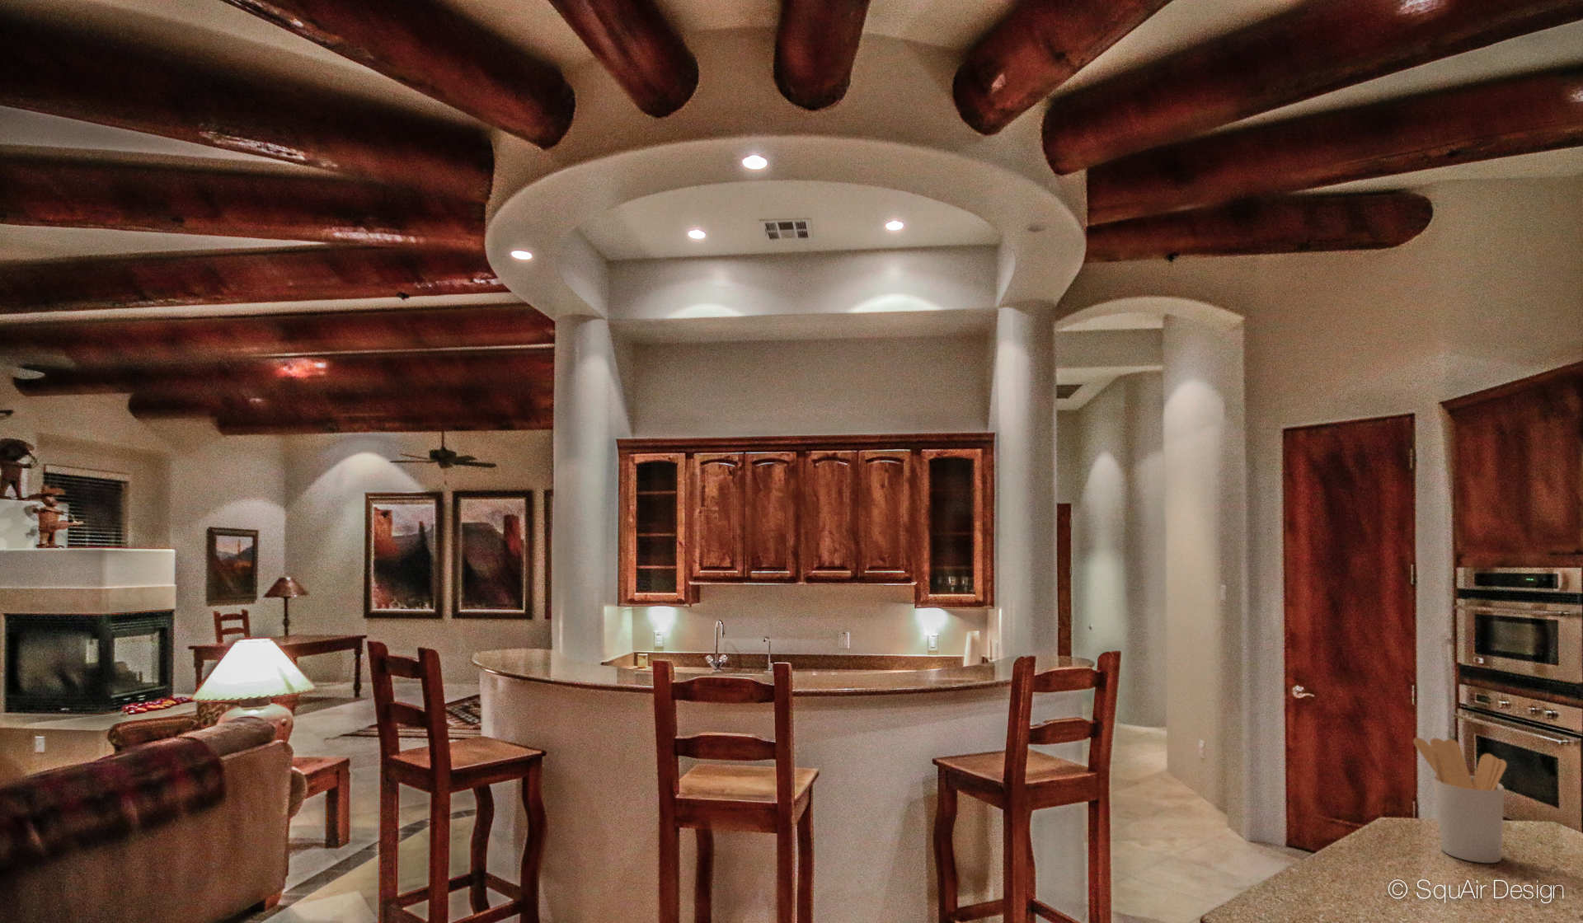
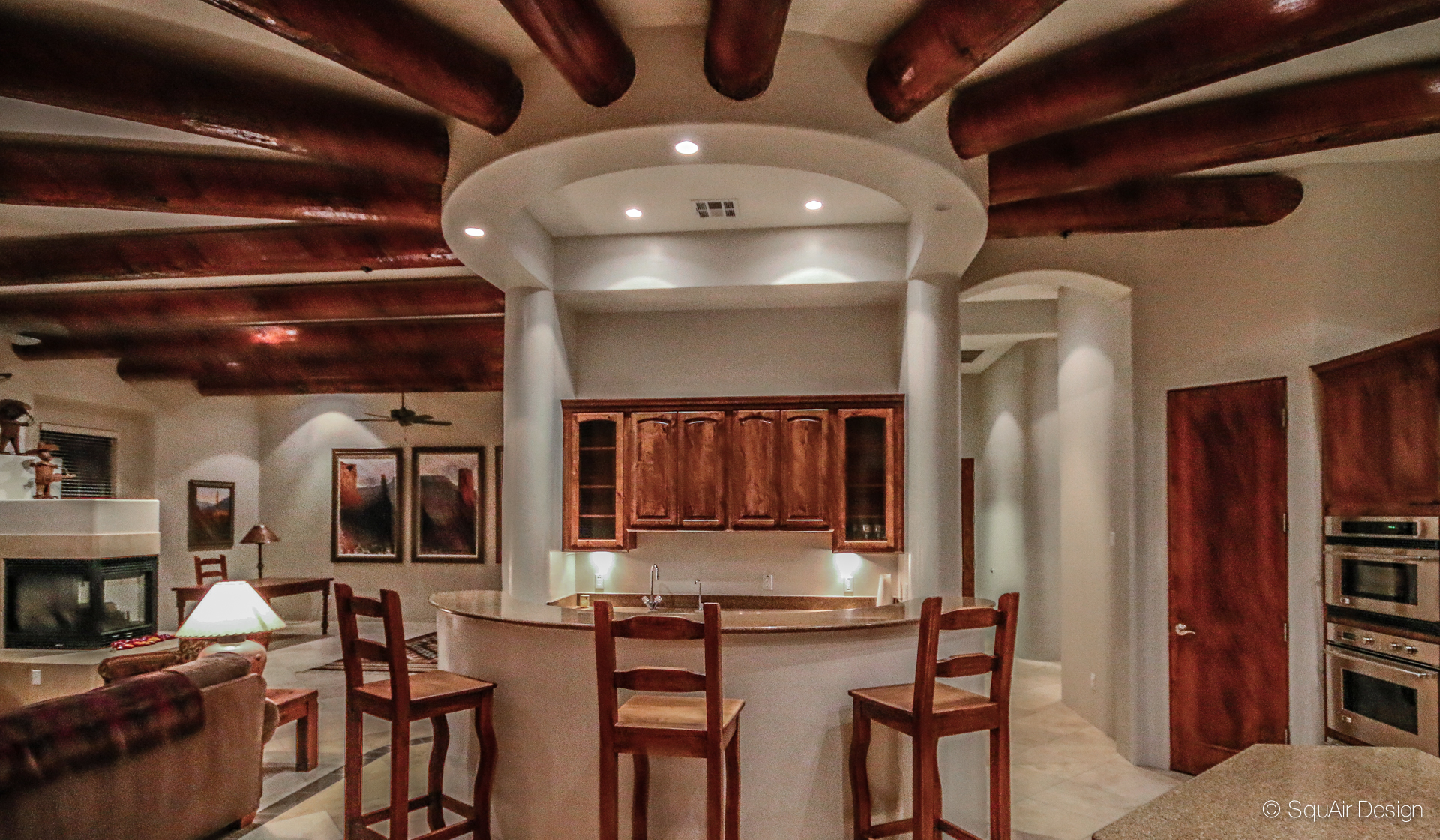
- utensil holder (1458, 794)
